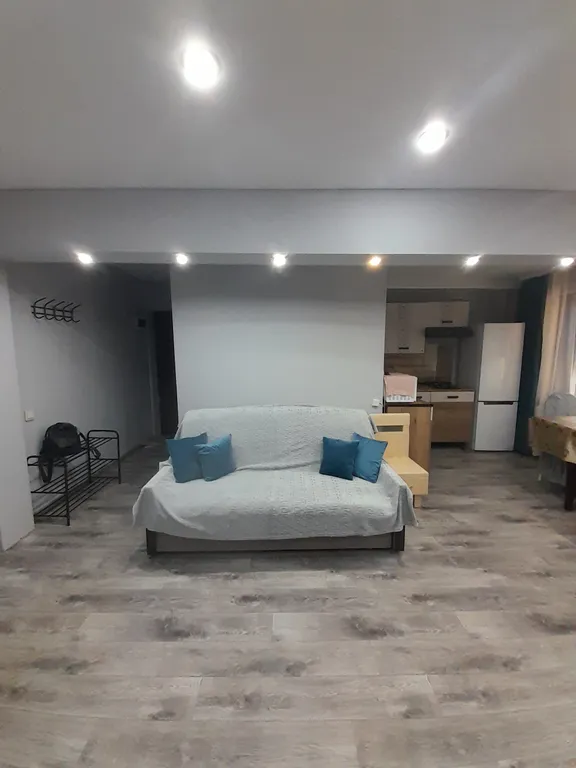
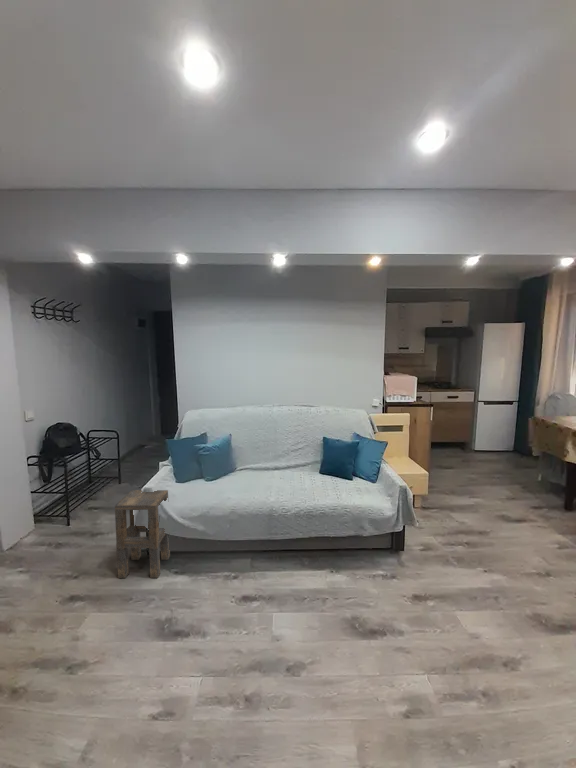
+ side table (144, 531)
